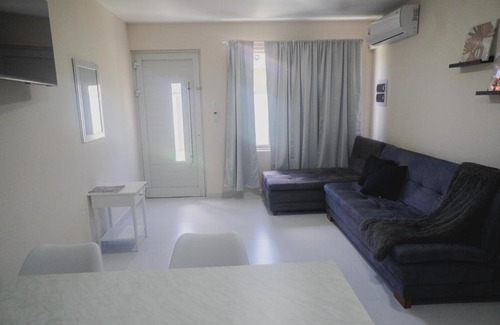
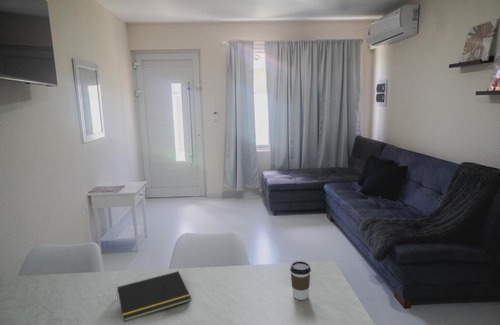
+ notepad (153, 293)
+ coffee cup (300, 280)
